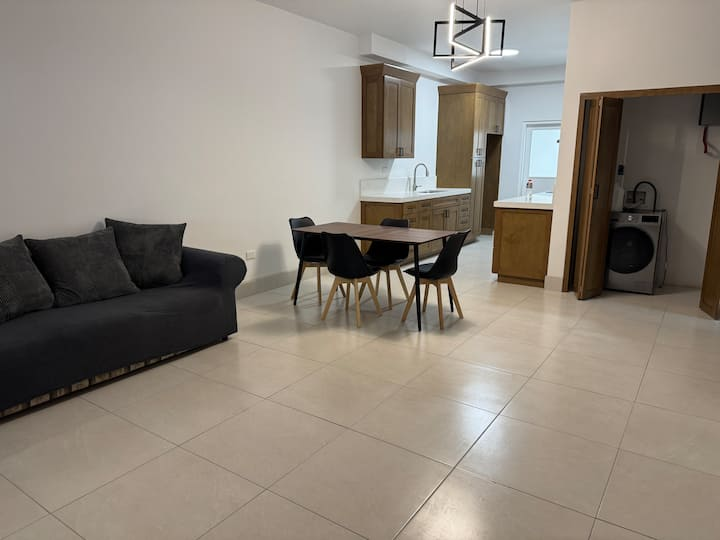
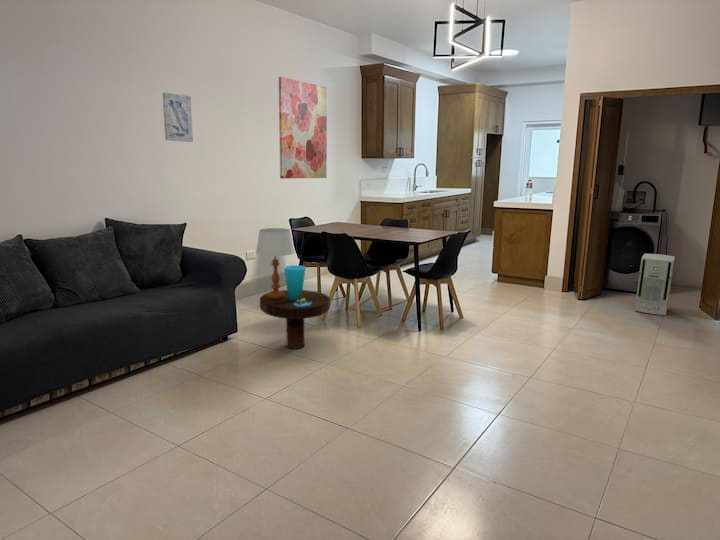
+ air purifier (654, 283)
+ side table (295, 307)
+ wall art (178, 117)
+ wall art (304, 131)
+ table lamp (275, 262)
